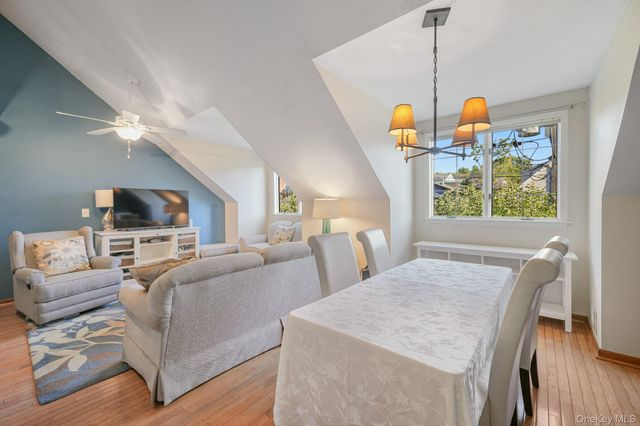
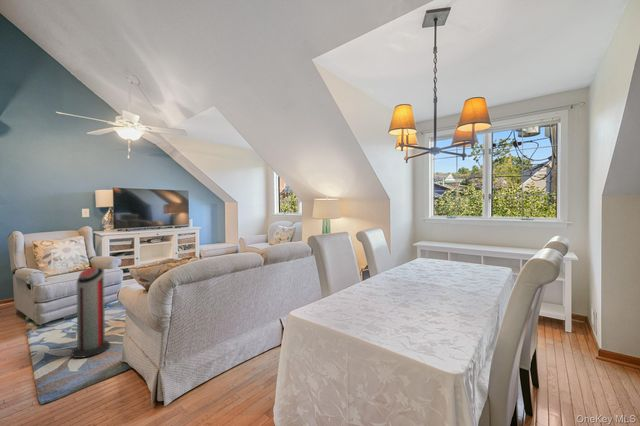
+ air purifier (91, 309)
